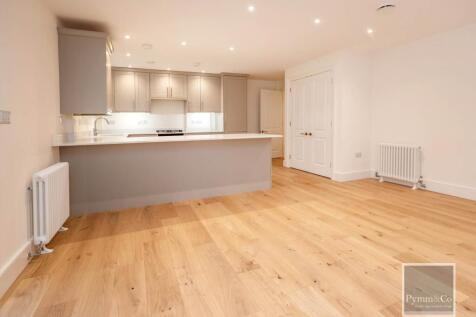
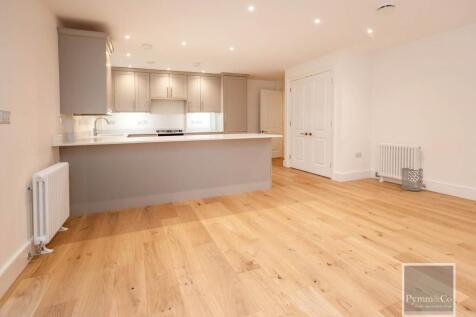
+ waste bin (411, 179)
